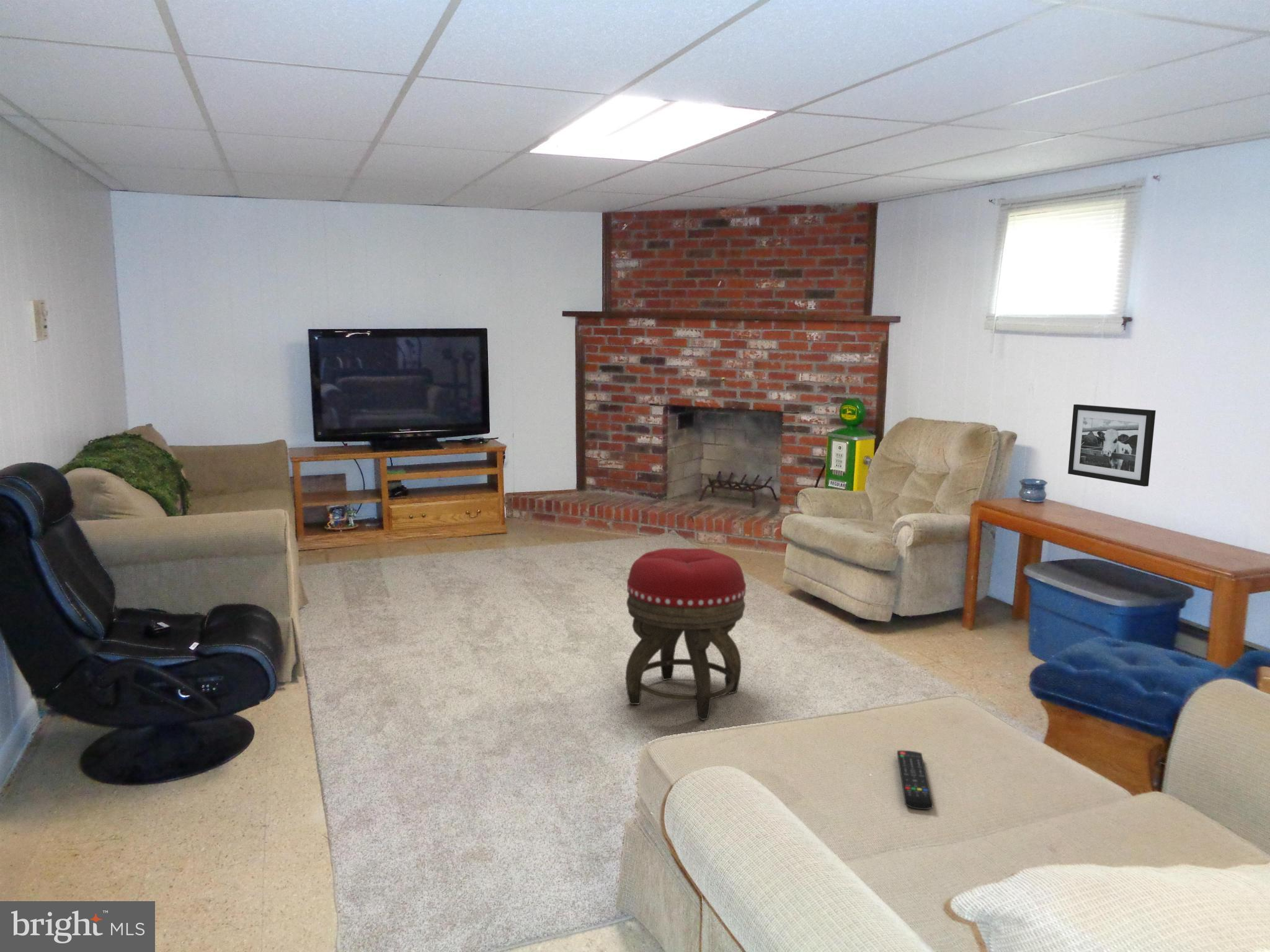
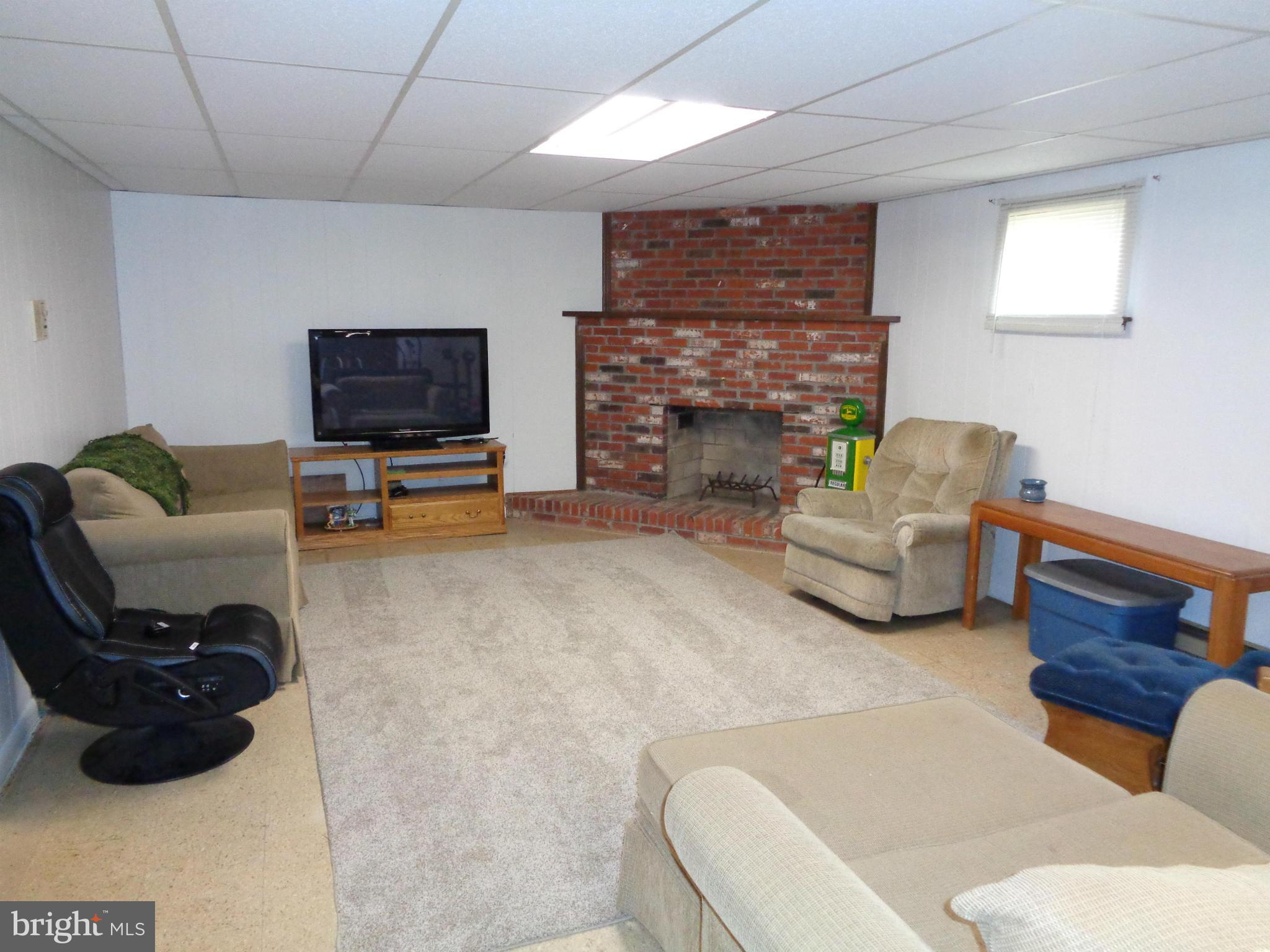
- footstool (685, 627)
- remote control (913, 778)
- picture frame (1109, 443)
